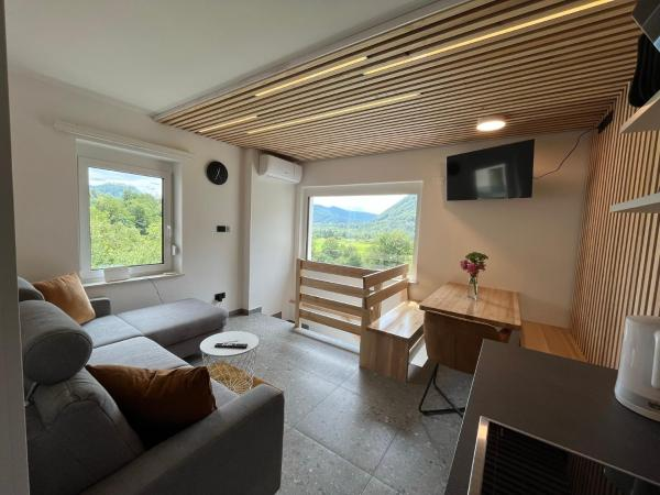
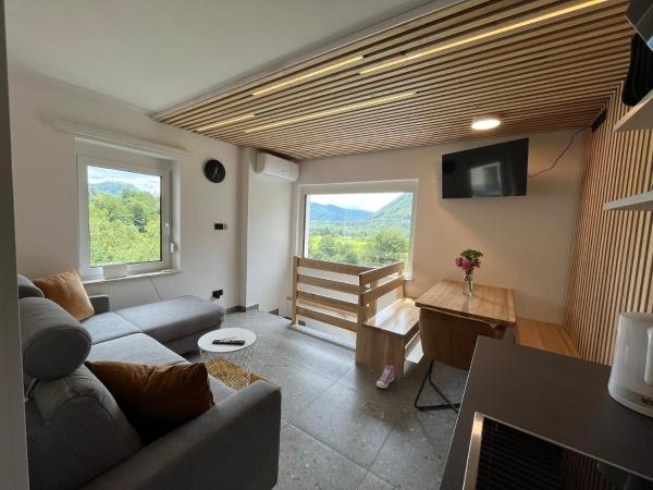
+ sneaker (385, 375)
